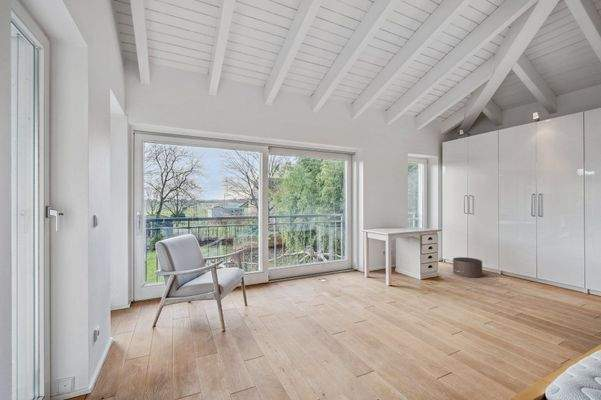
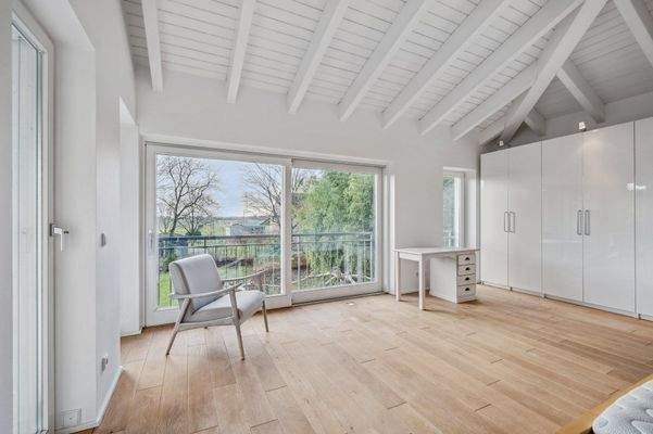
- pouf (465, 266)
